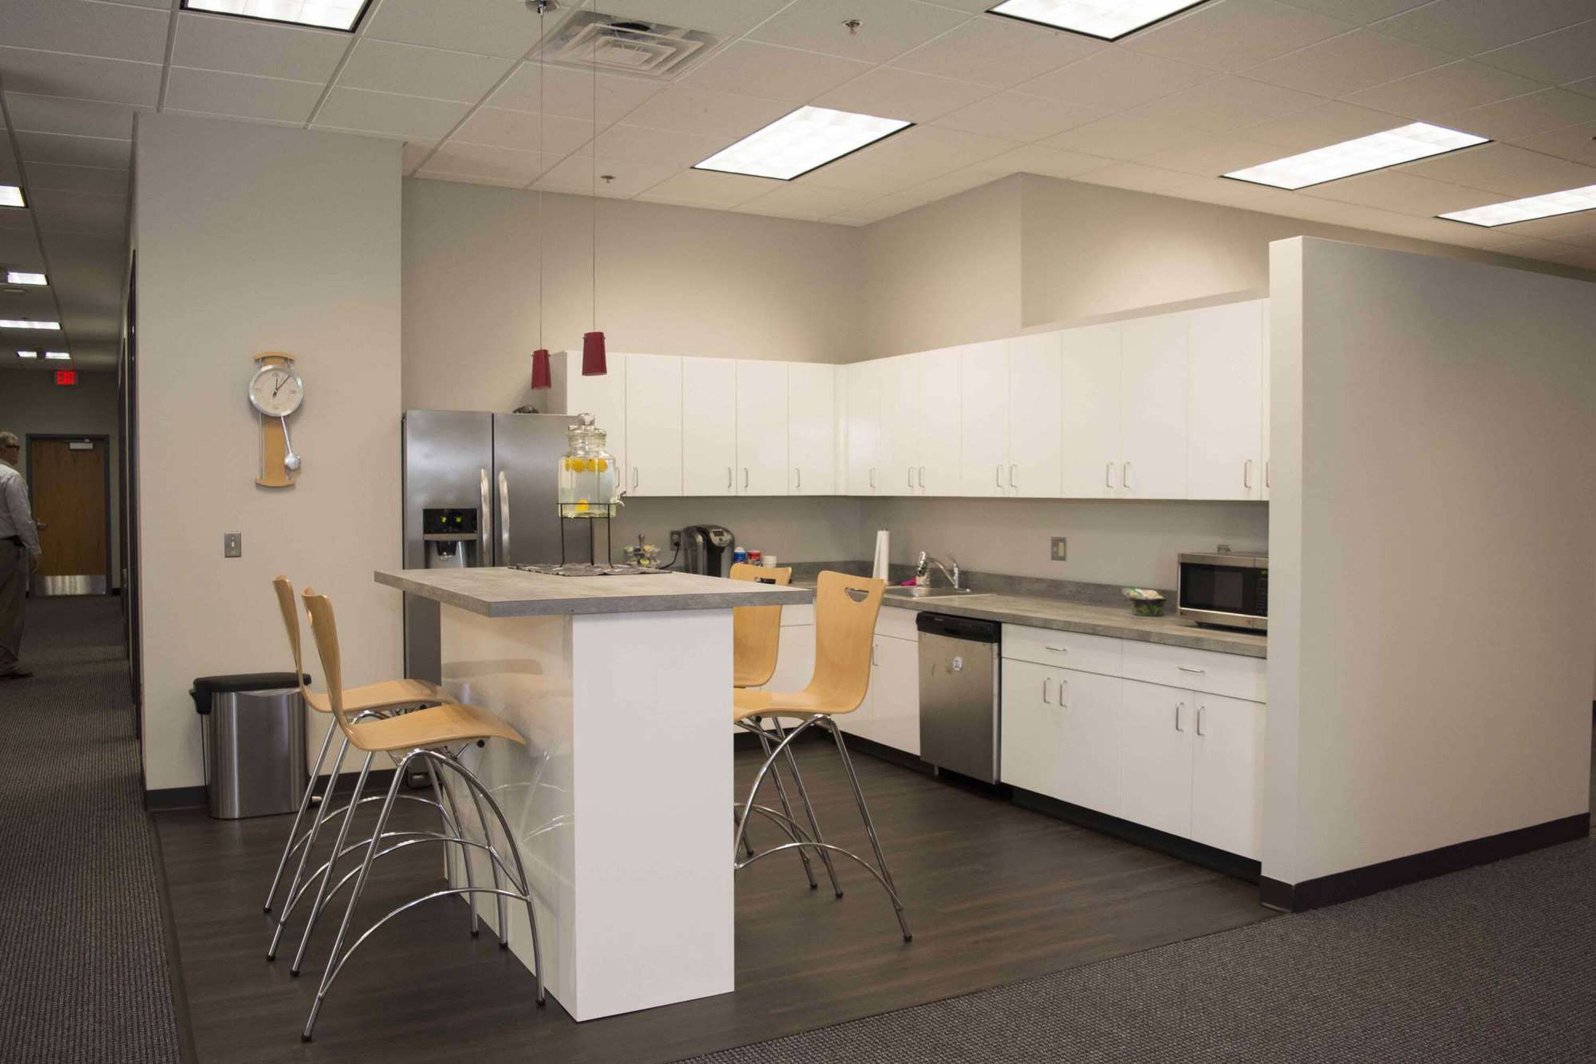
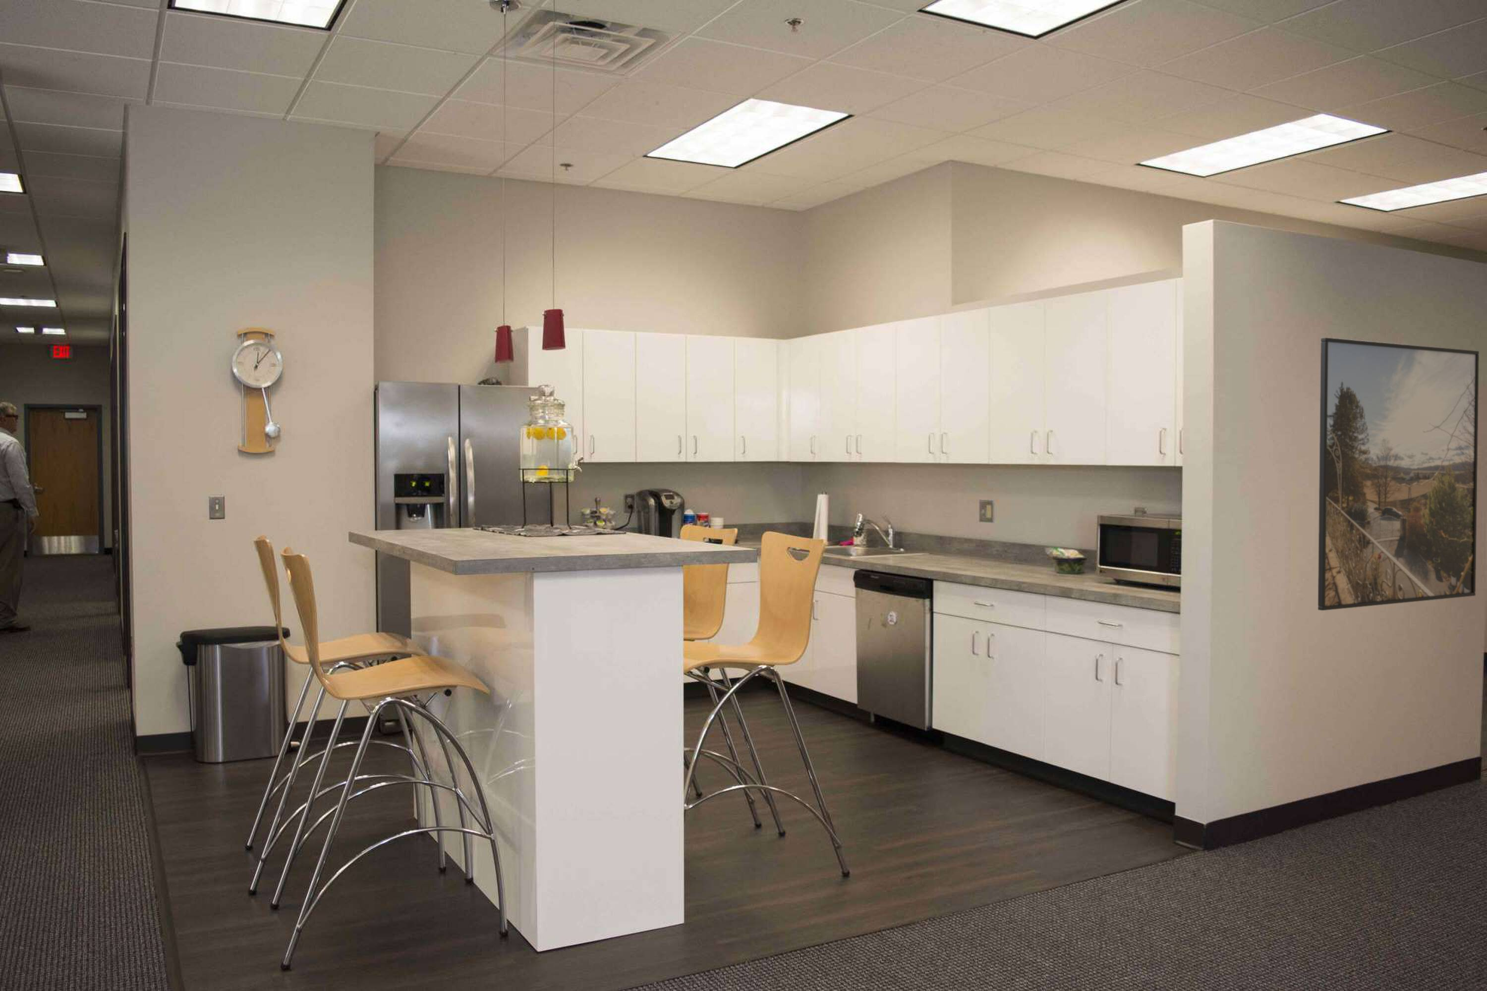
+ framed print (1402, 473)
